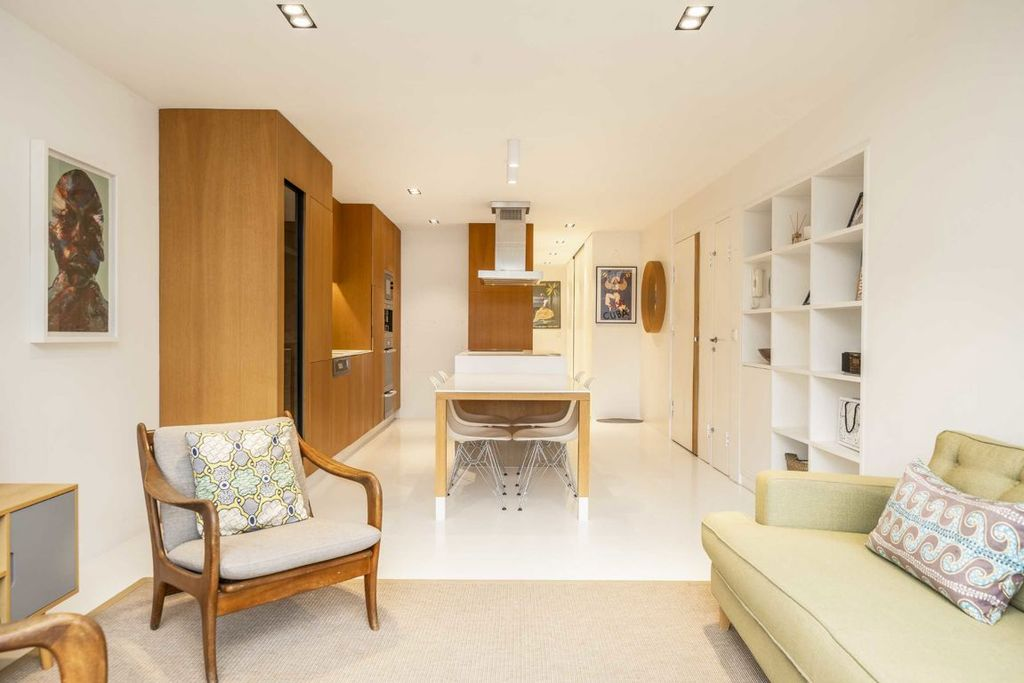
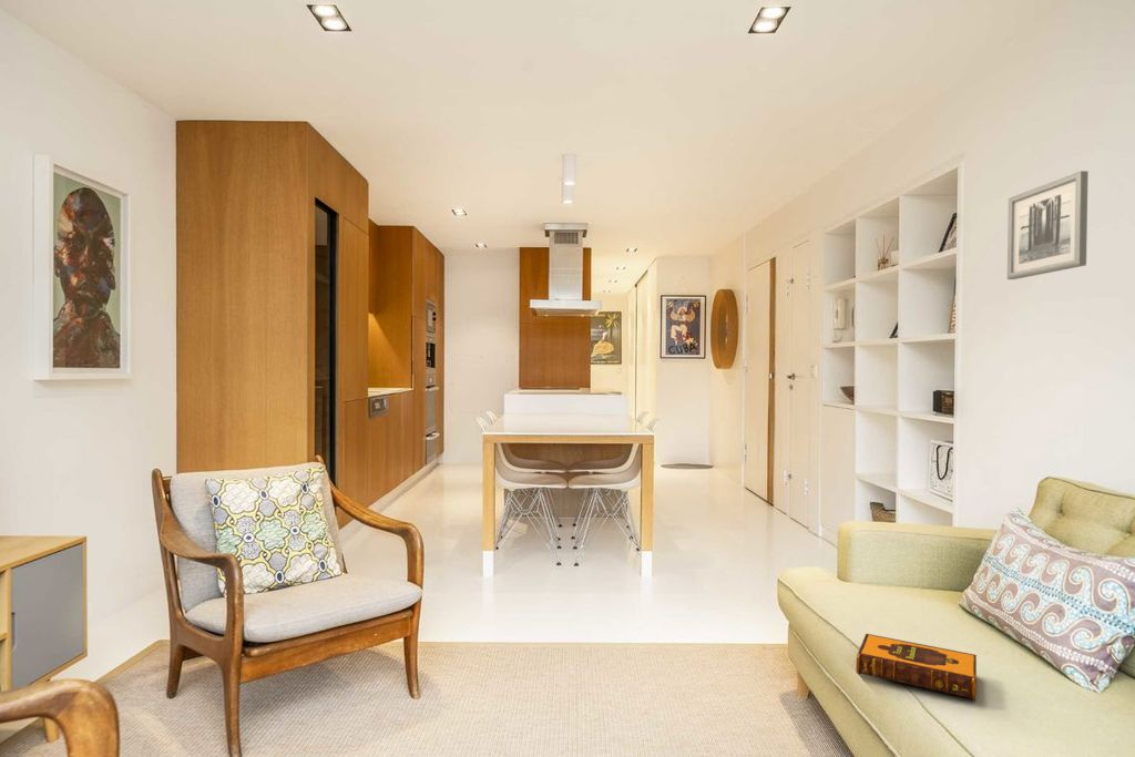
+ wall art (1044, 228)
+ hardback book (916, 665)
